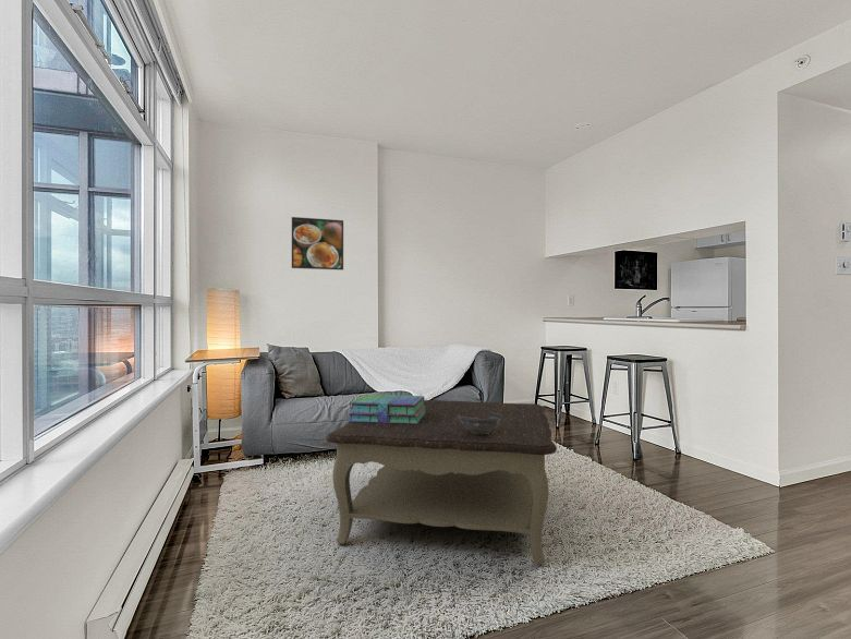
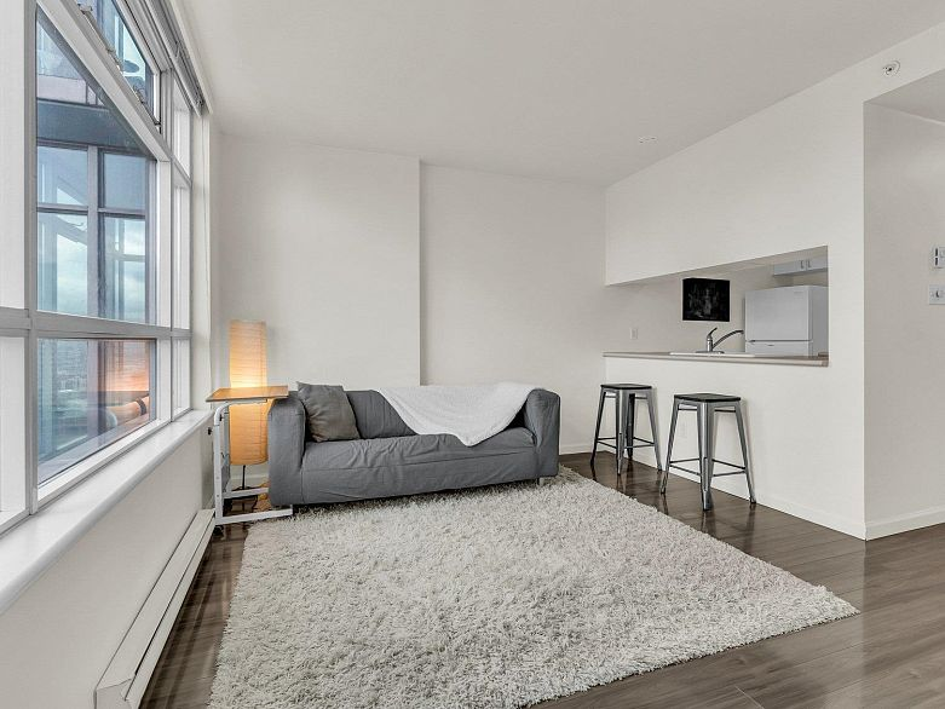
- coffee table (450, 463)
- decorative bowl (481, 423)
- stack of books (388, 407)
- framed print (317, 243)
